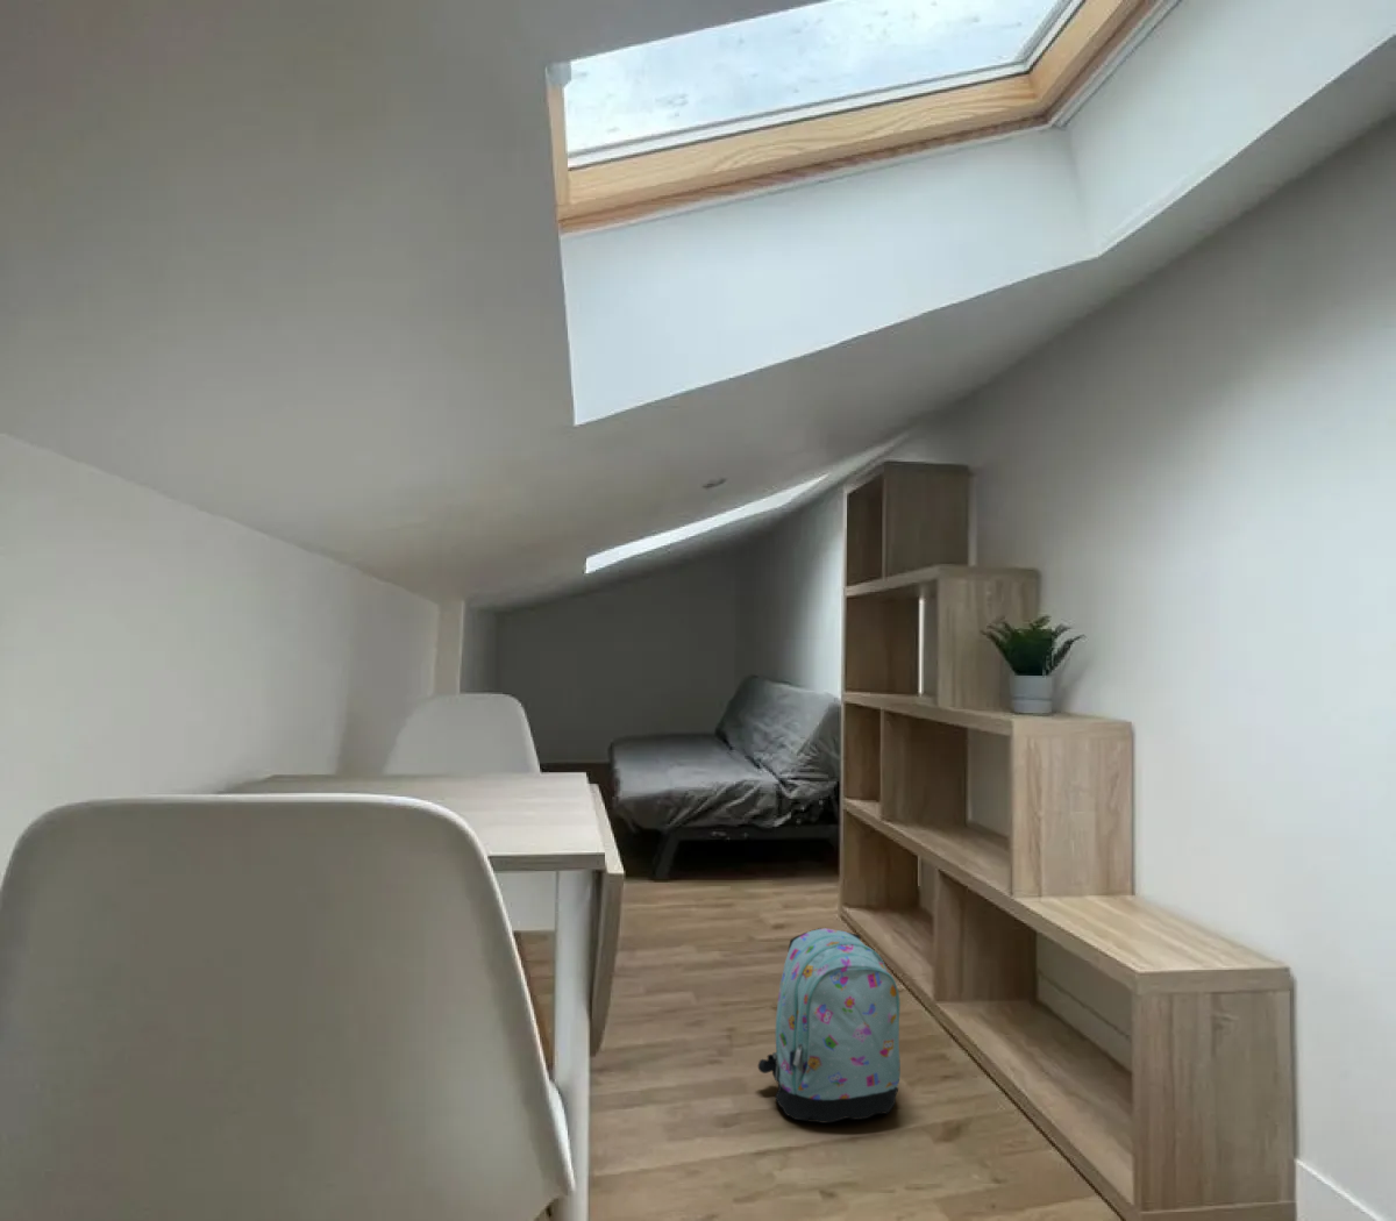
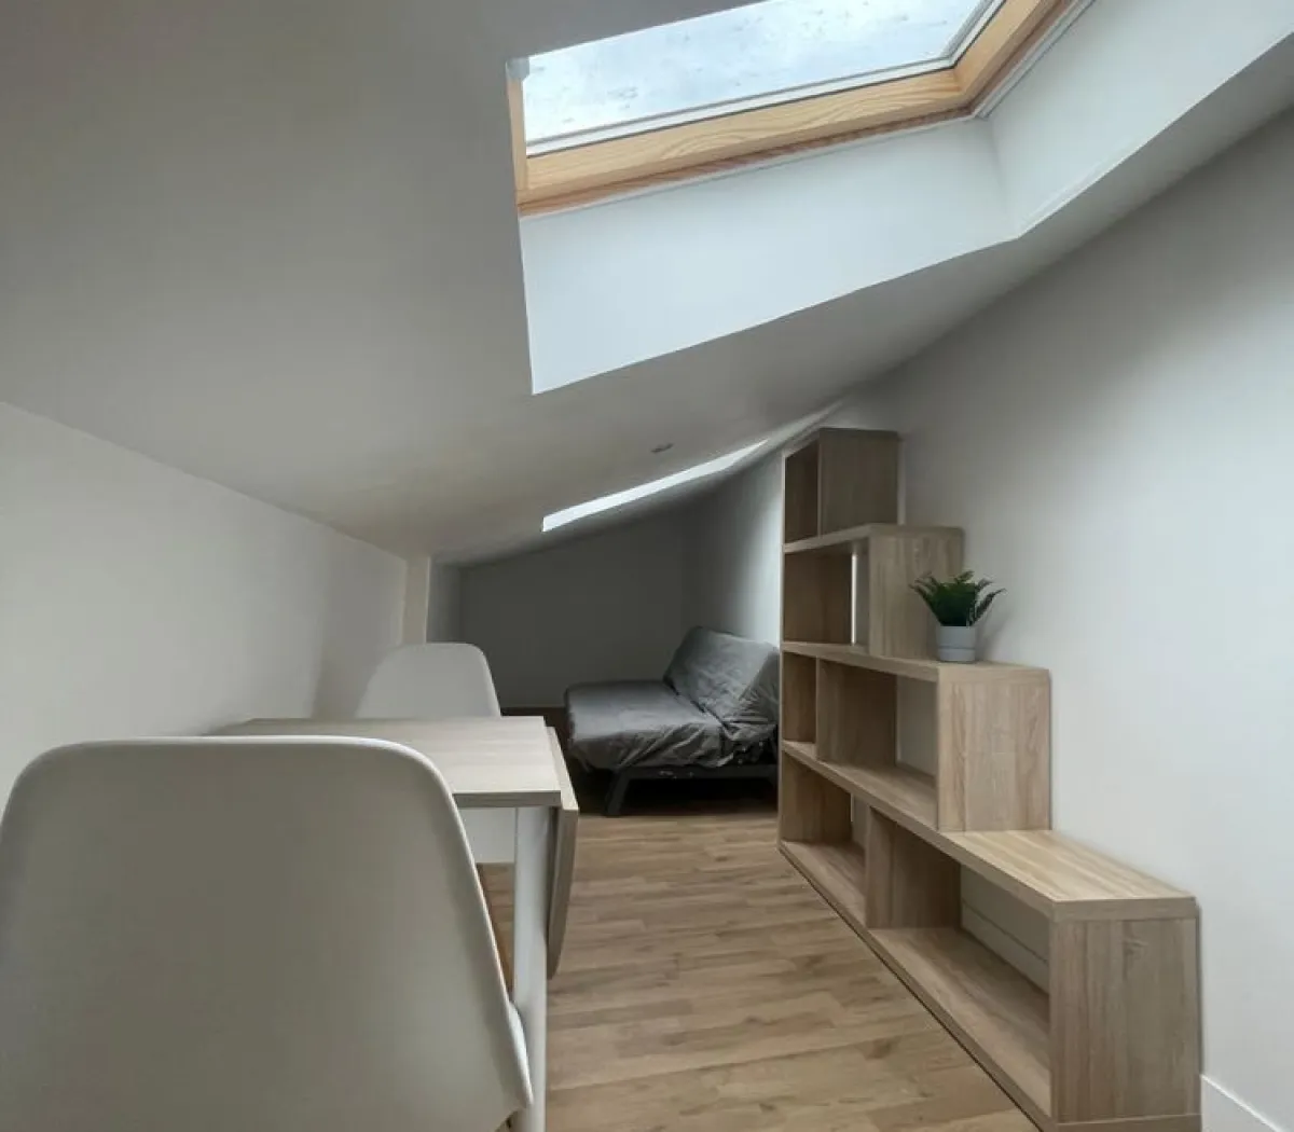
- backpack (840, 1020)
